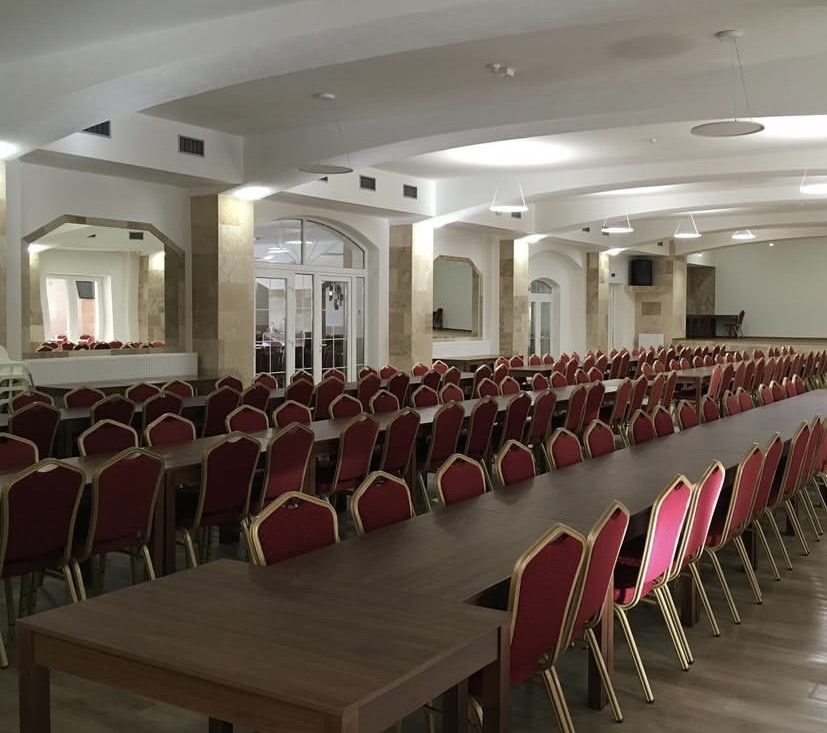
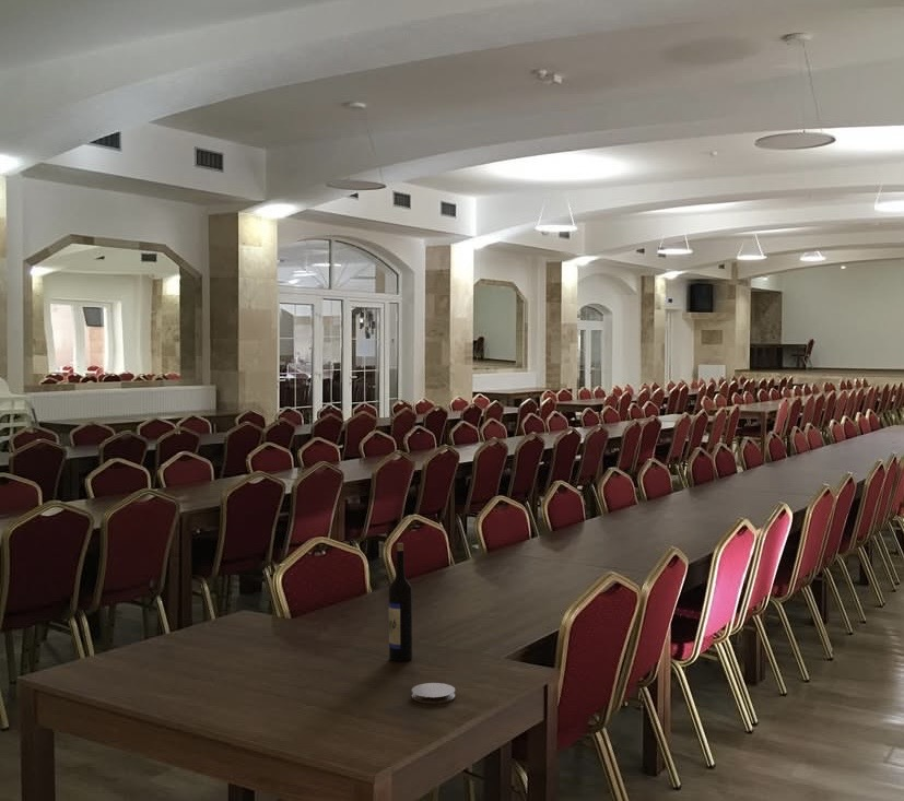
+ coaster (433, 693)
+ wine bottle (400, 601)
